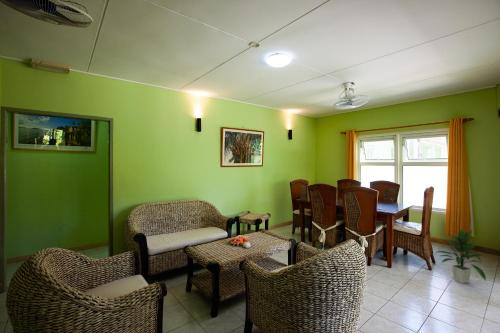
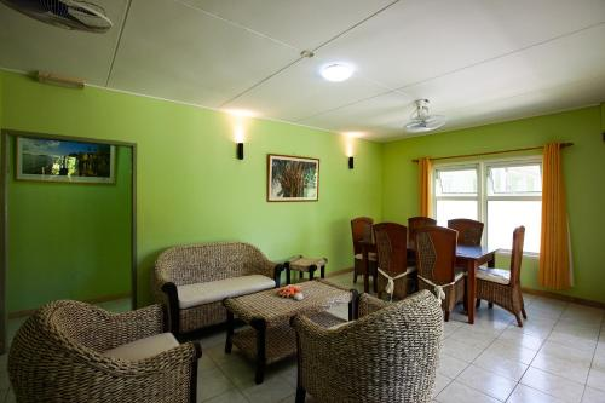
- indoor plant (462, 255)
